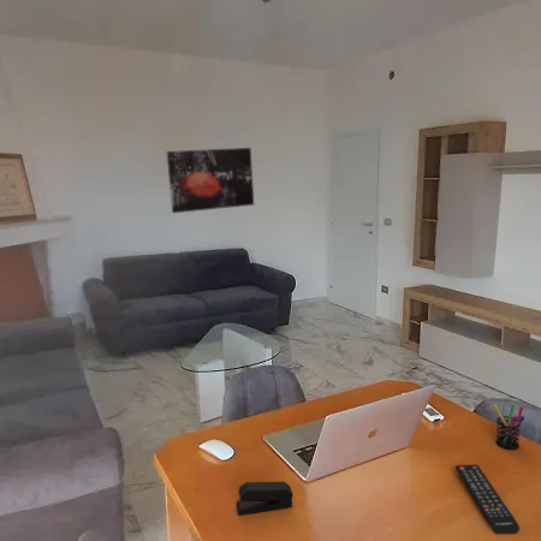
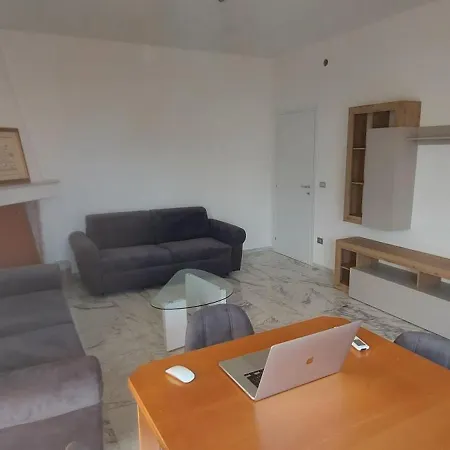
- wall art (212, 179)
- pen holder (510, 423)
- stapler (263, 494)
- remote control (483, 495)
